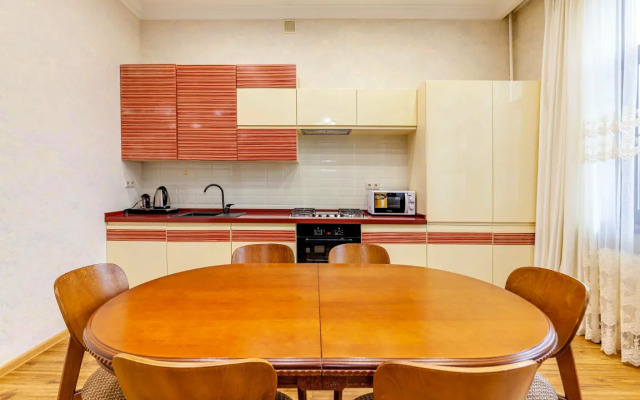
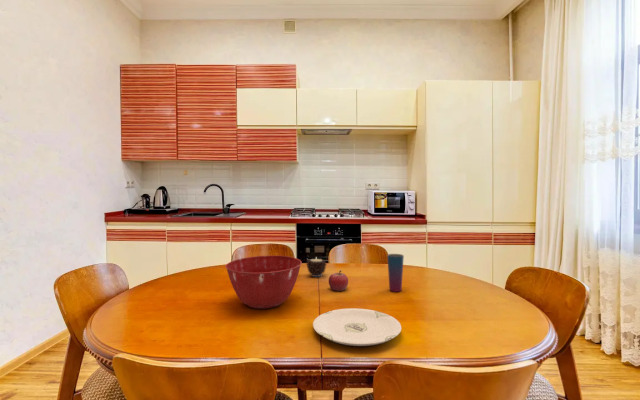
+ cup (395, 272)
+ plate (356, 327)
+ candle (316, 266)
+ mixing bowl (264, 282)
+ fruit (338, 279)
